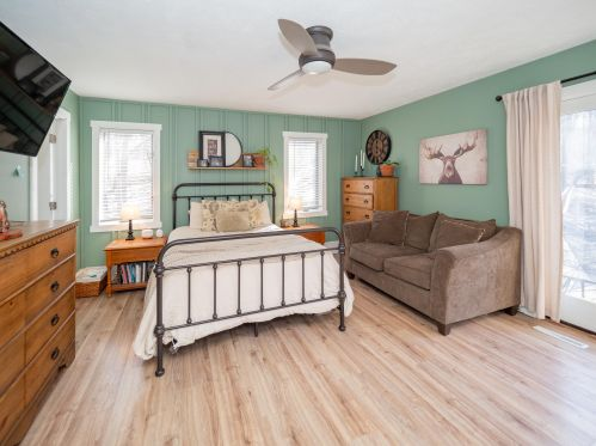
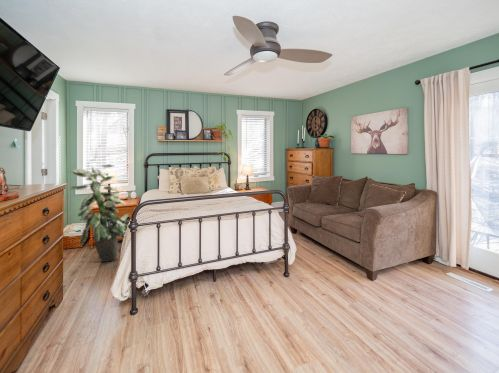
+ indoor plant (102, 213)
